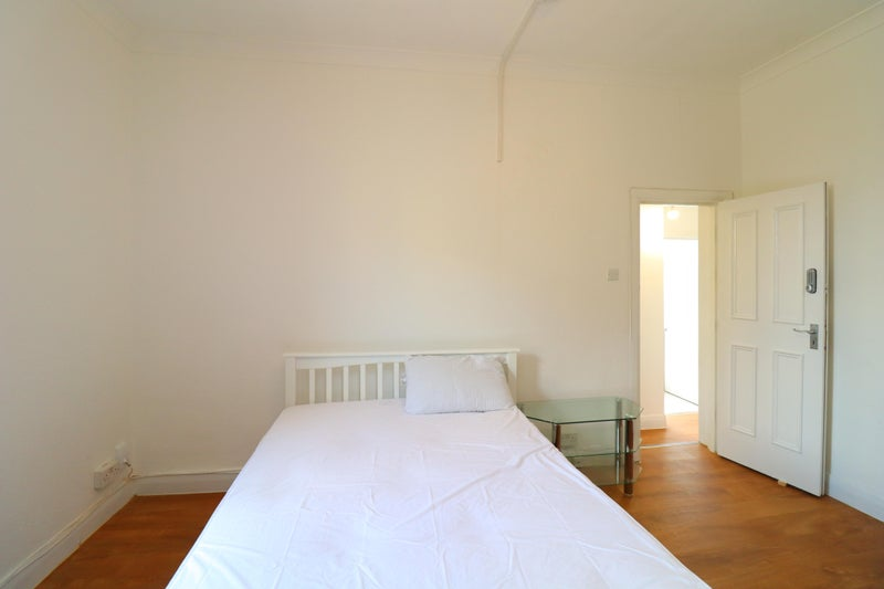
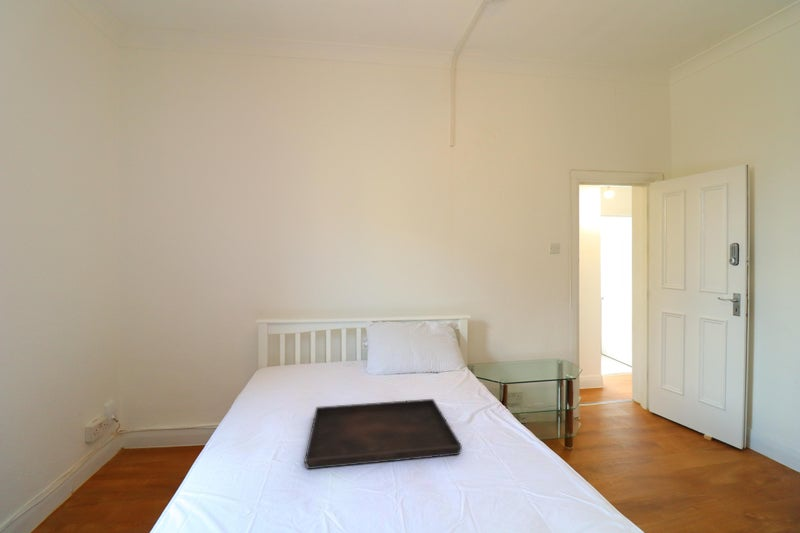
+ serving tray (380, 428)
